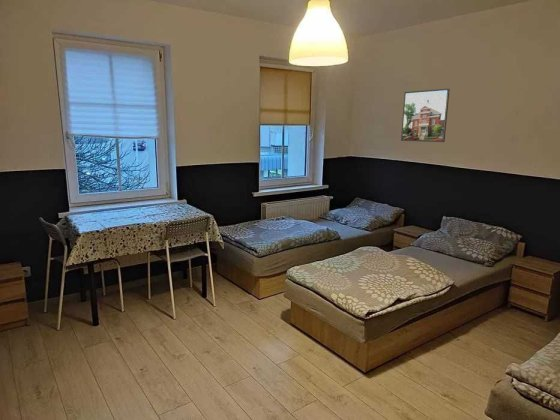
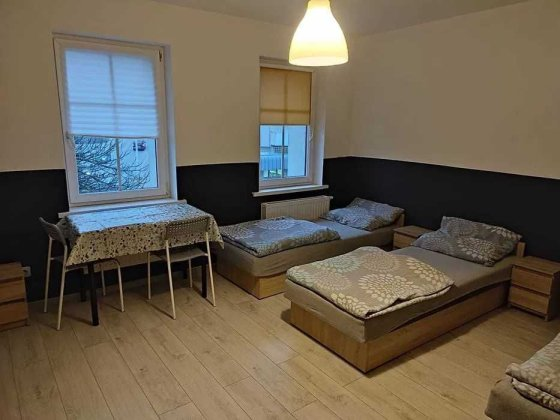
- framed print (423, 116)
